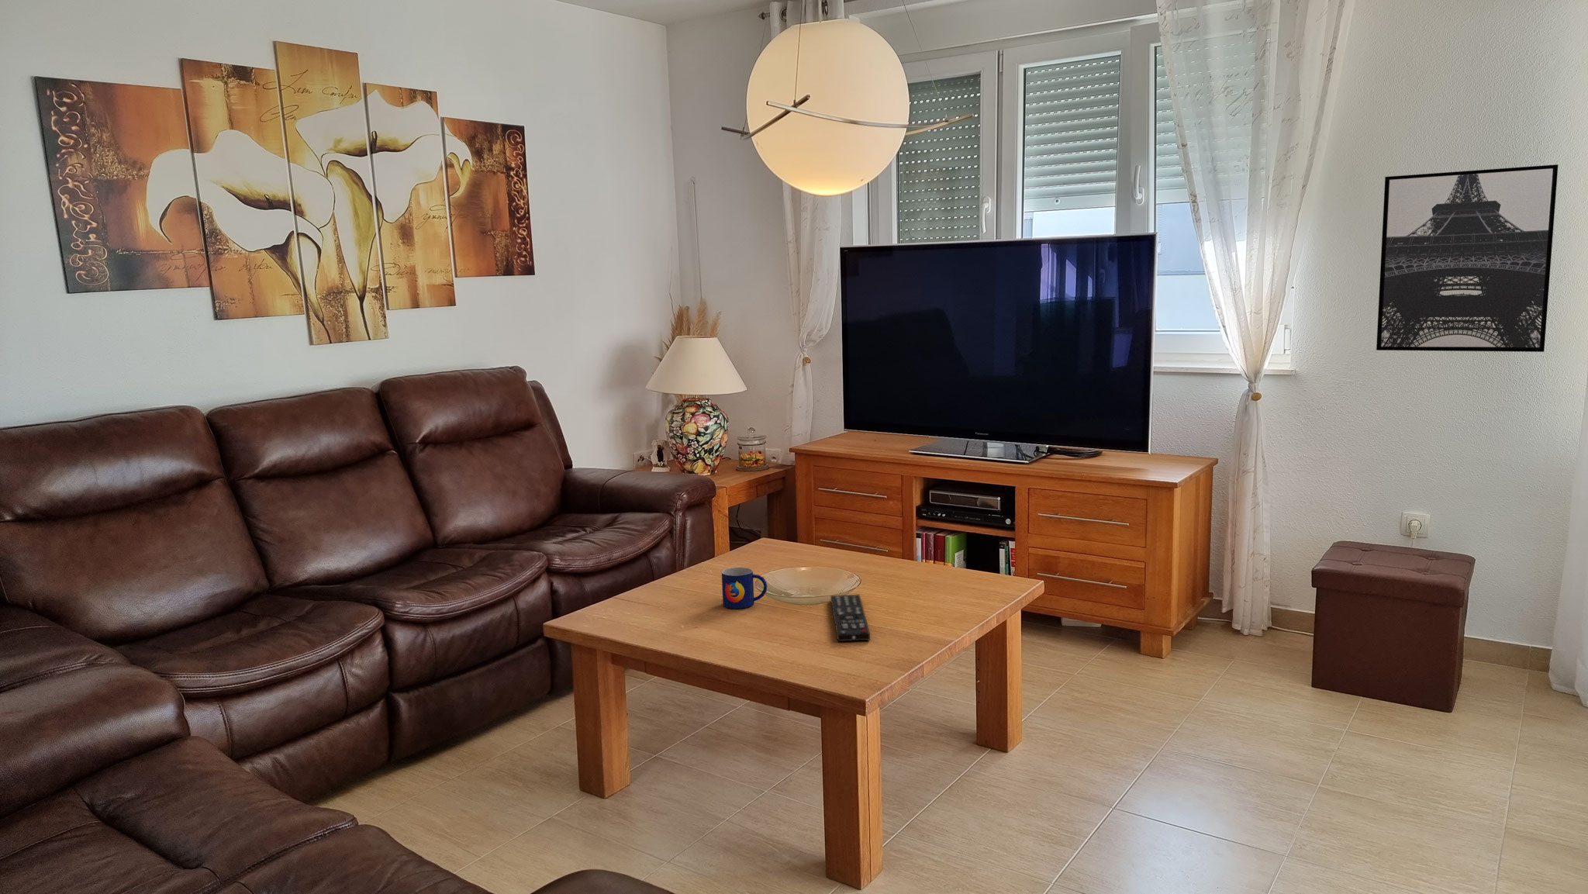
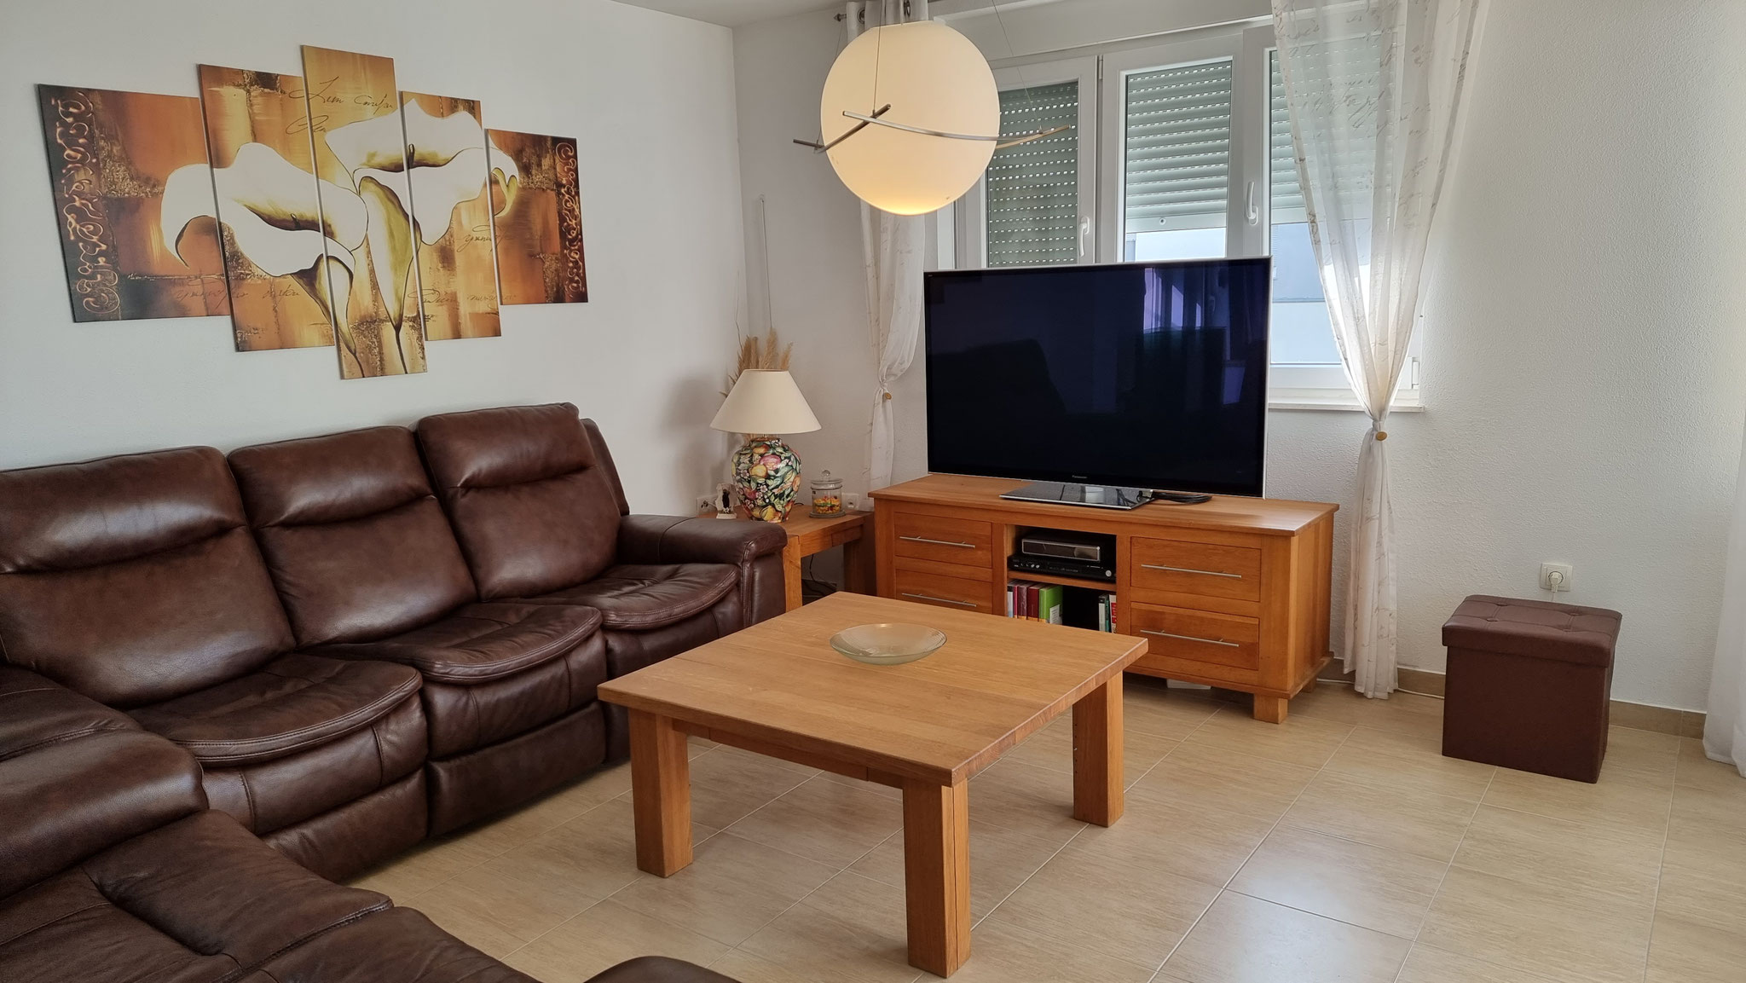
- remote control (849, 616)
- wall art (1463, 262)
- mug (744, 588)
